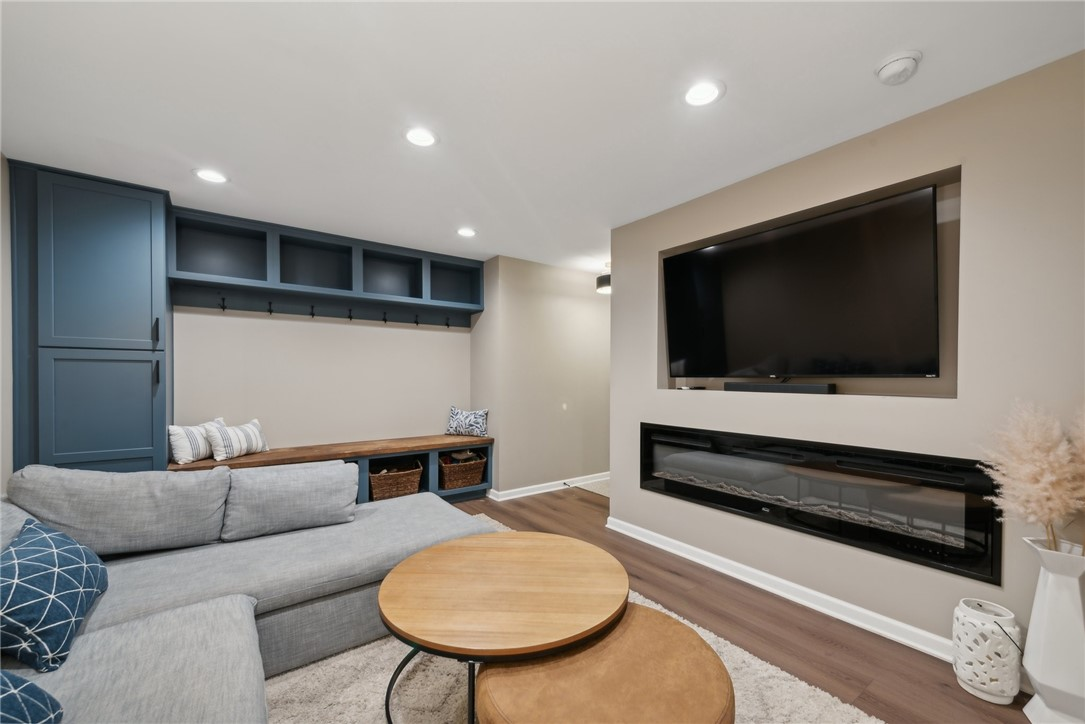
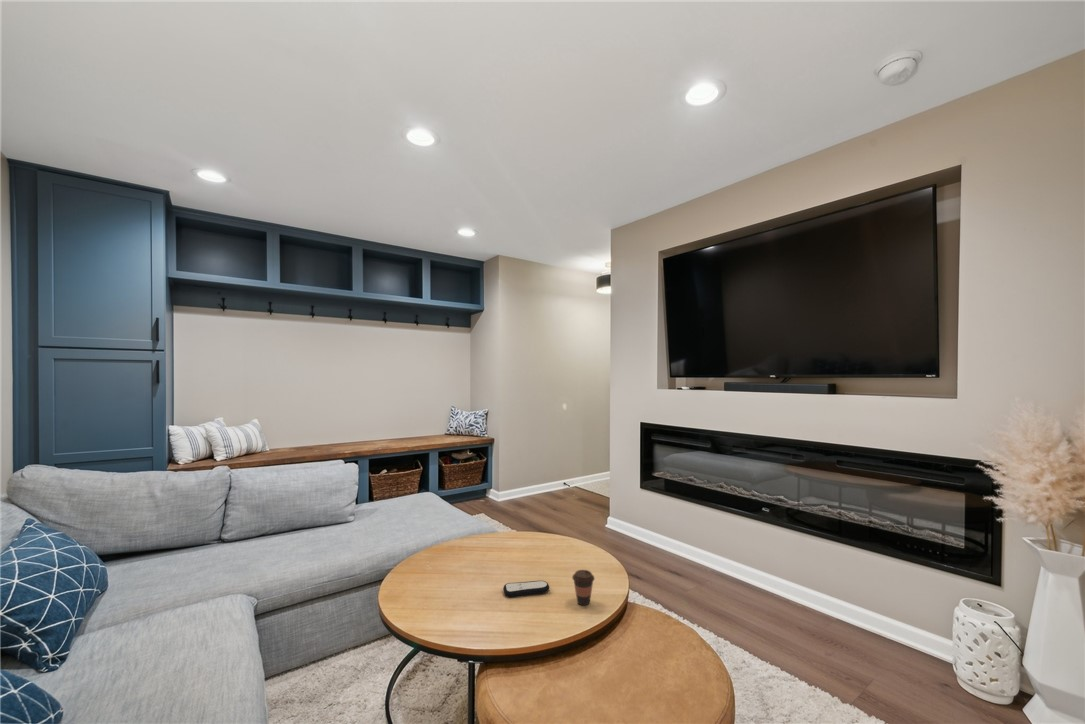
+ remote control (526, 588)
+ coffee cup (583, 587)
